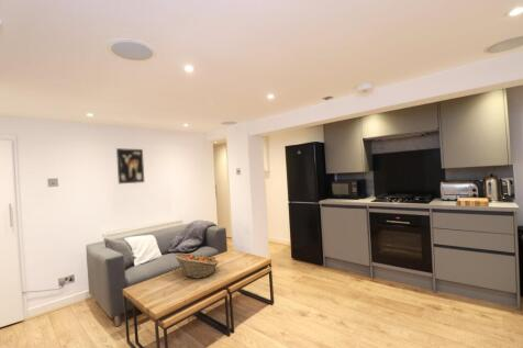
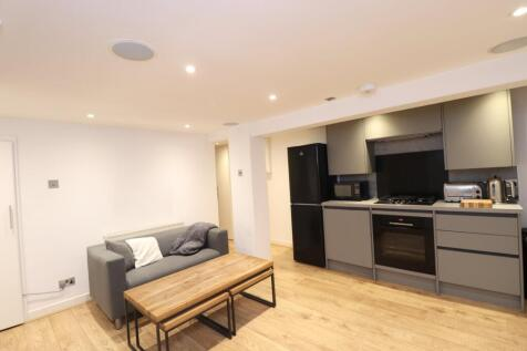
- fruit basket (196, 262)
- wall art (131, 166)
